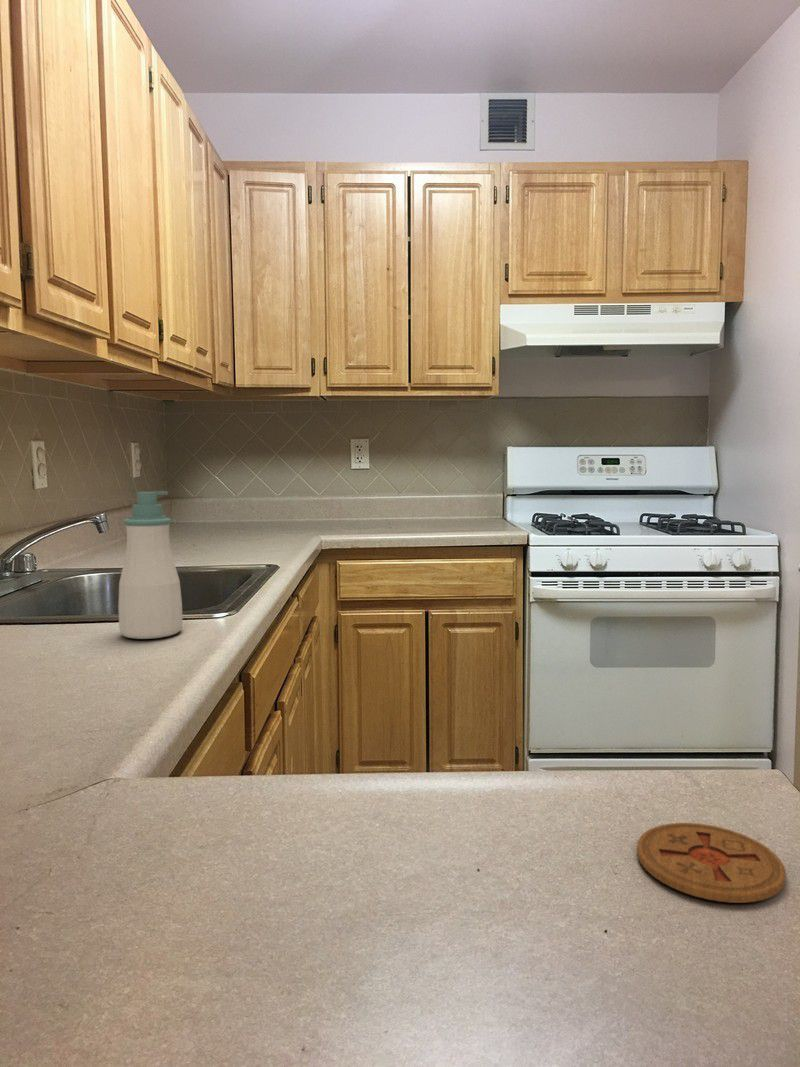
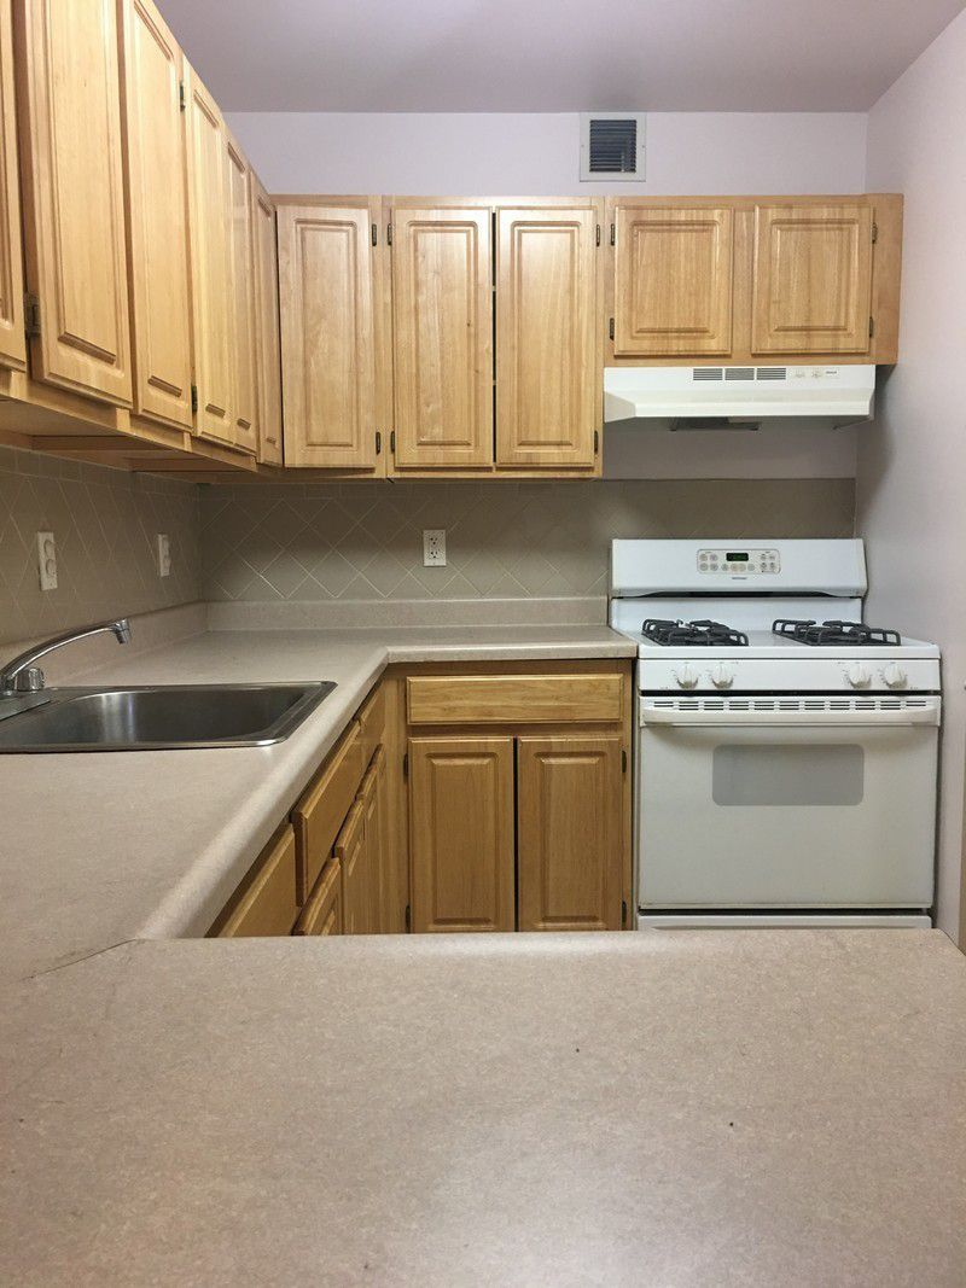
- soap bottle (149, 563)
- coaster (708, 859)
